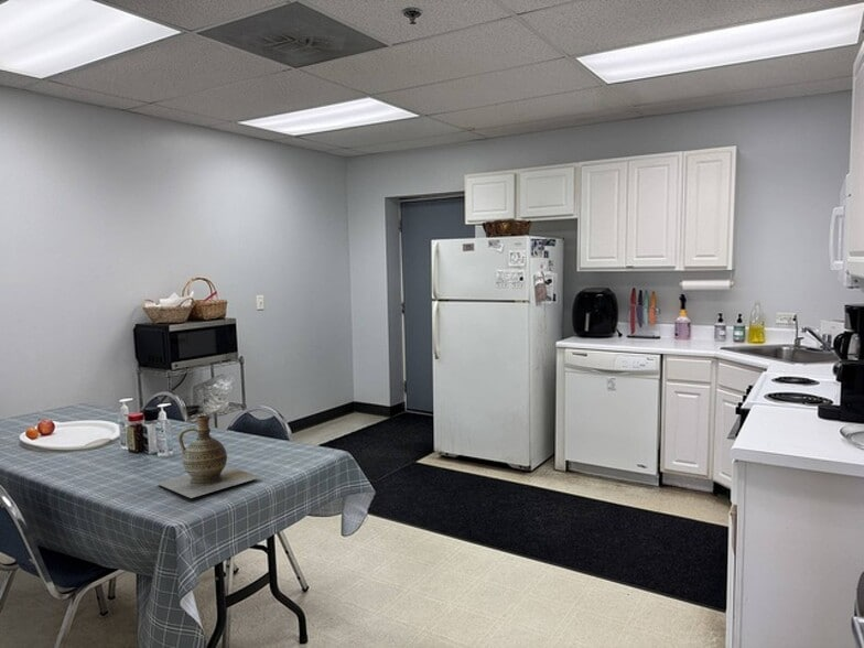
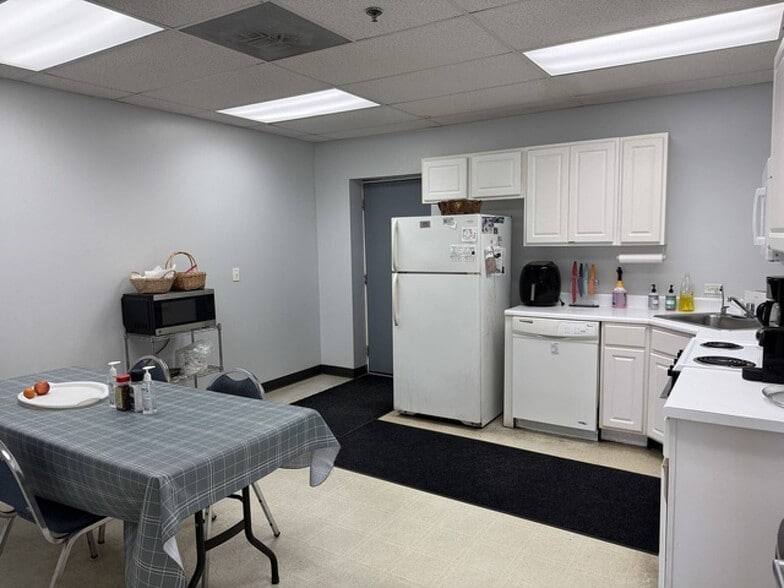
- ceramic jug (207, 449)
